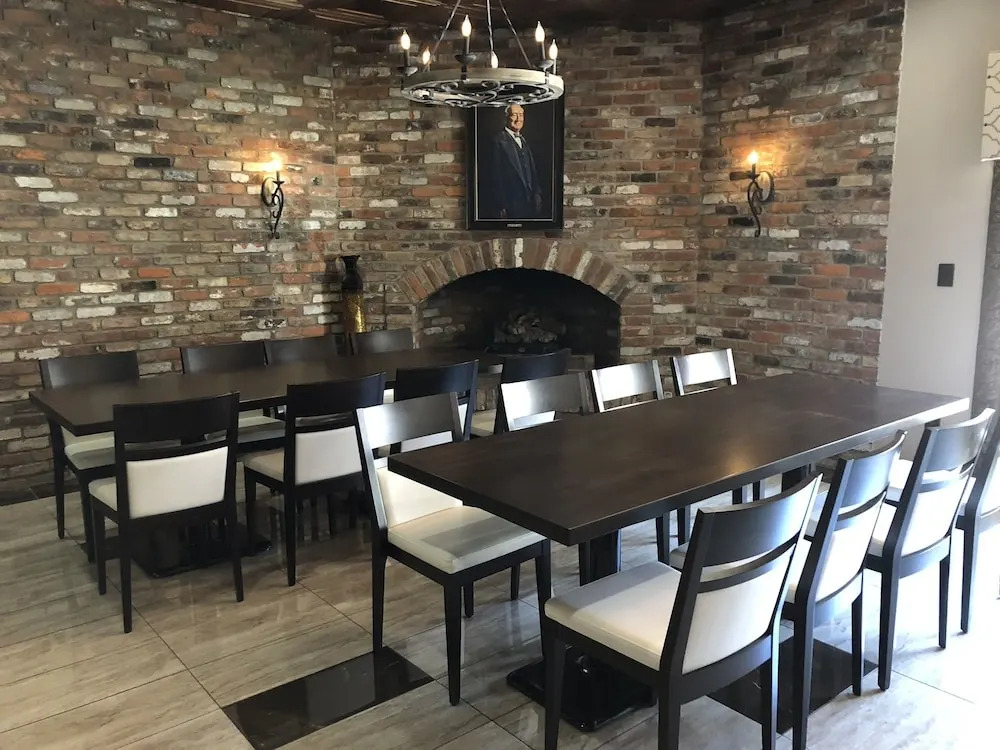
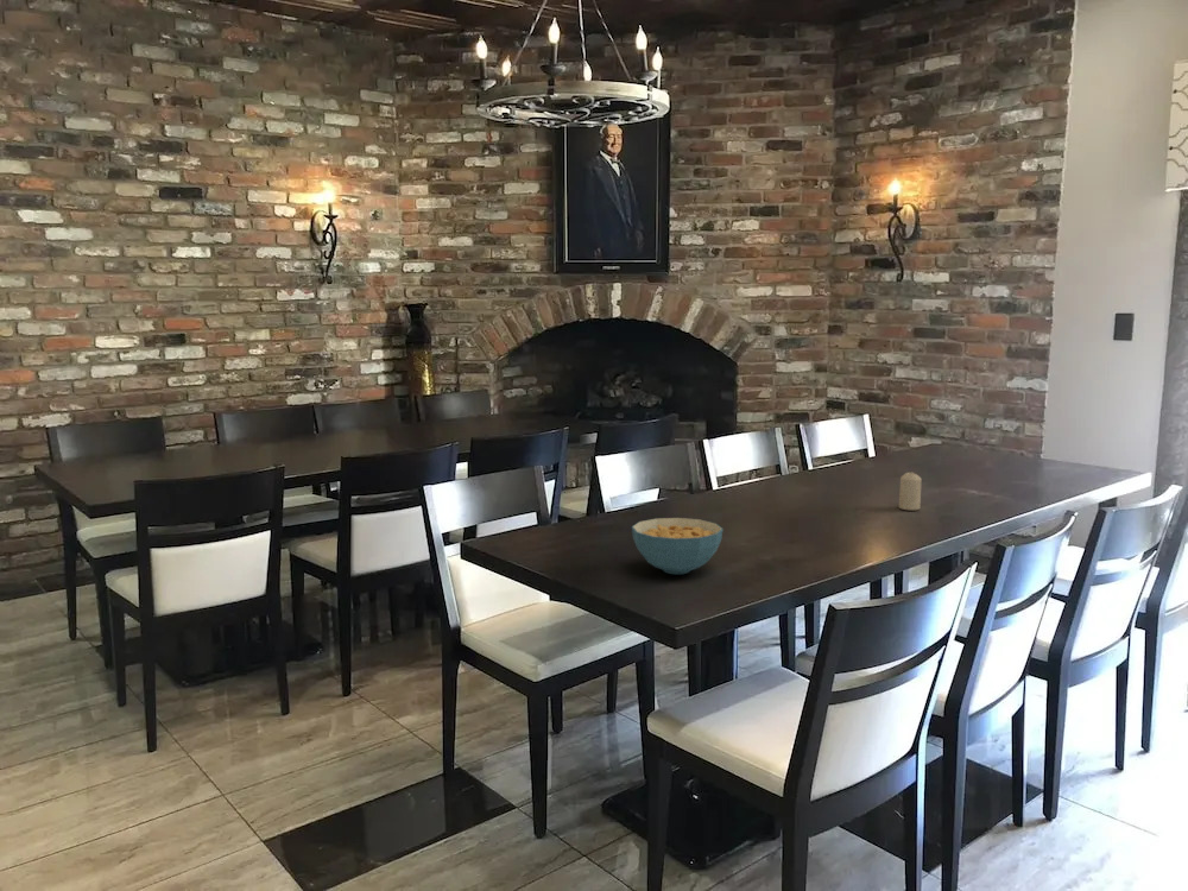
+ cereal bowl (676, 549)
+ candle (910, 491)
